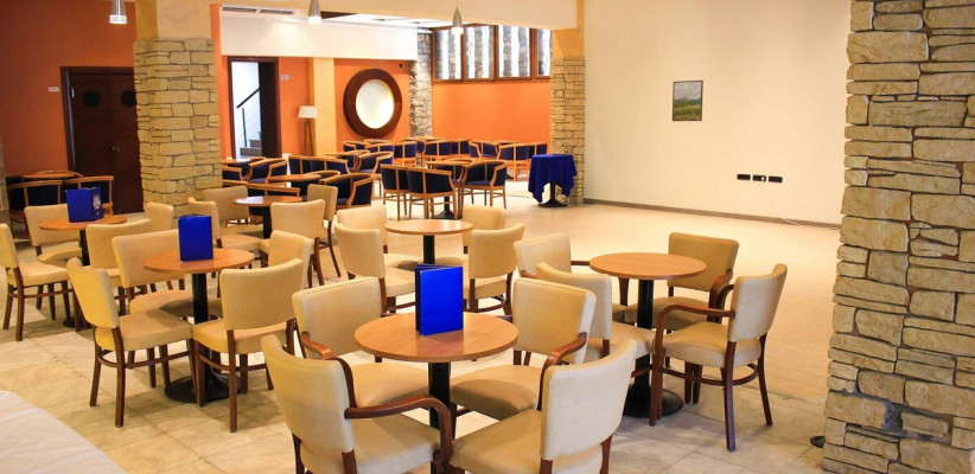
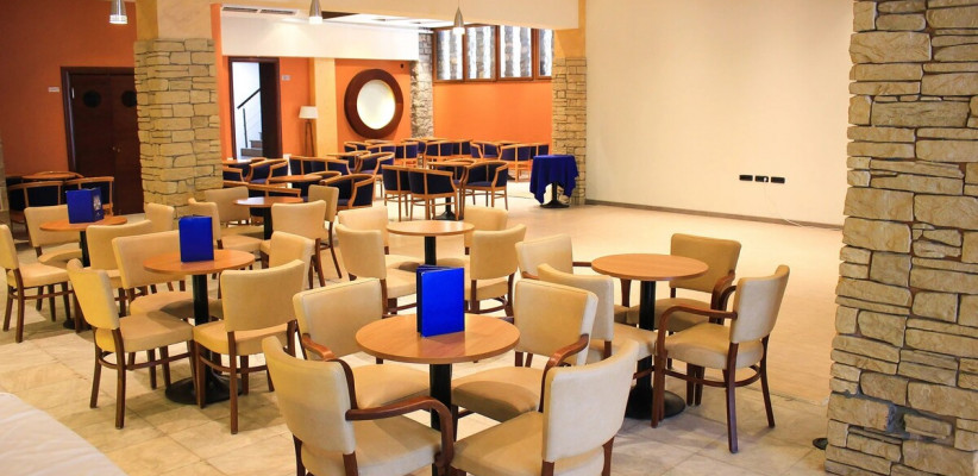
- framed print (687, 101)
